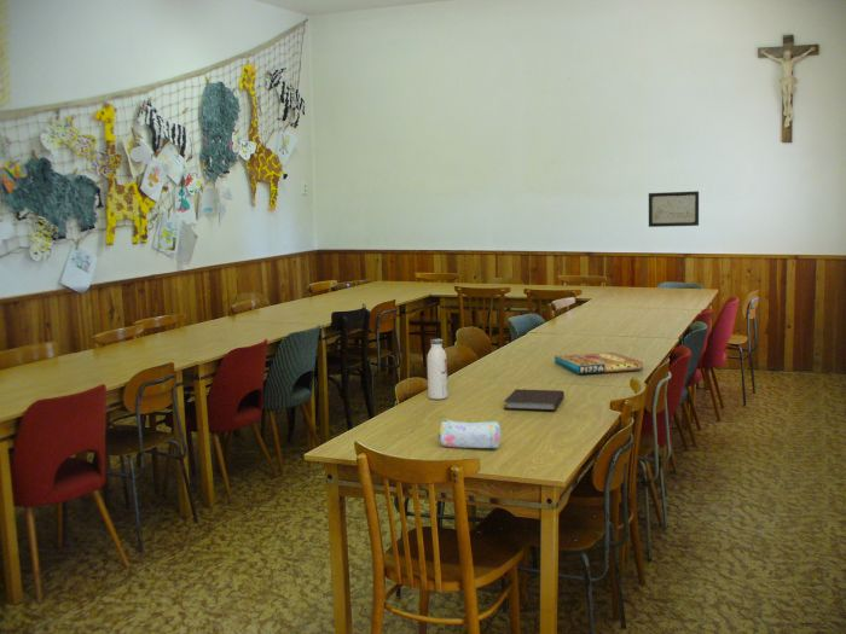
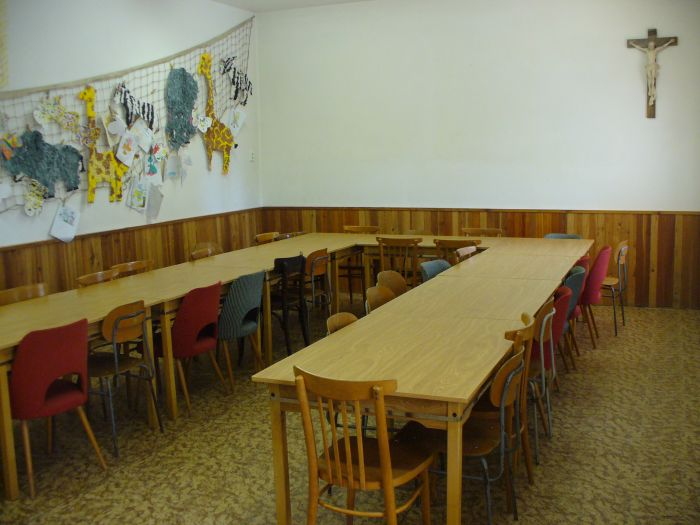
- pencil case (470, 434)
- pizza box (597, 362)
- notebook (534, 399)
- water bottle (436, 368)
- wall art (673, 209)
